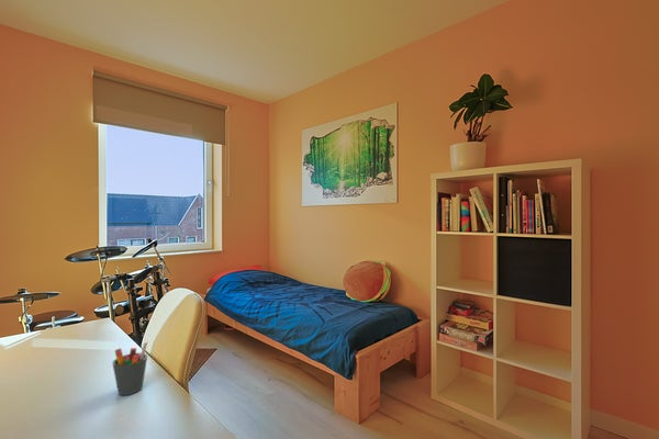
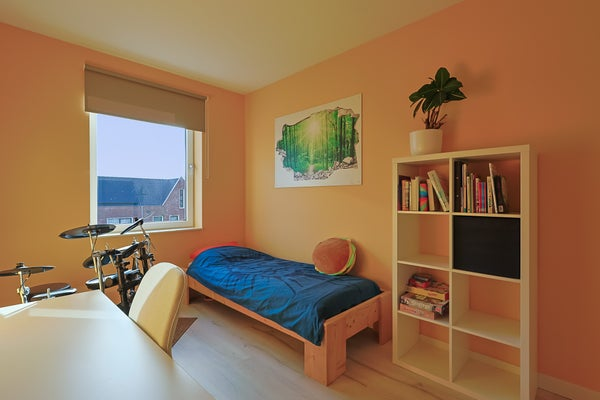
- pen holder (130, 365)
